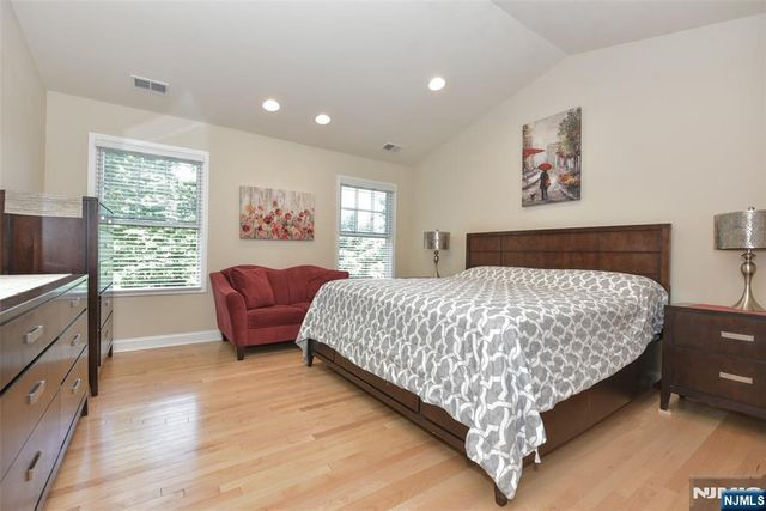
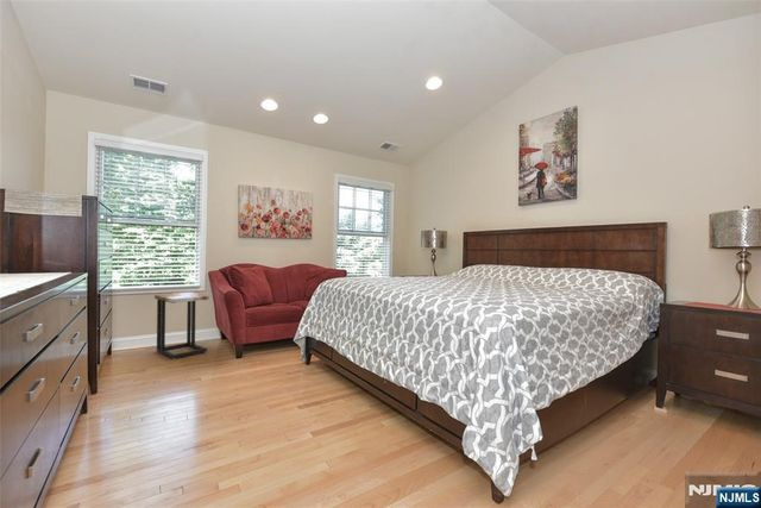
+ side table (187, 322)
